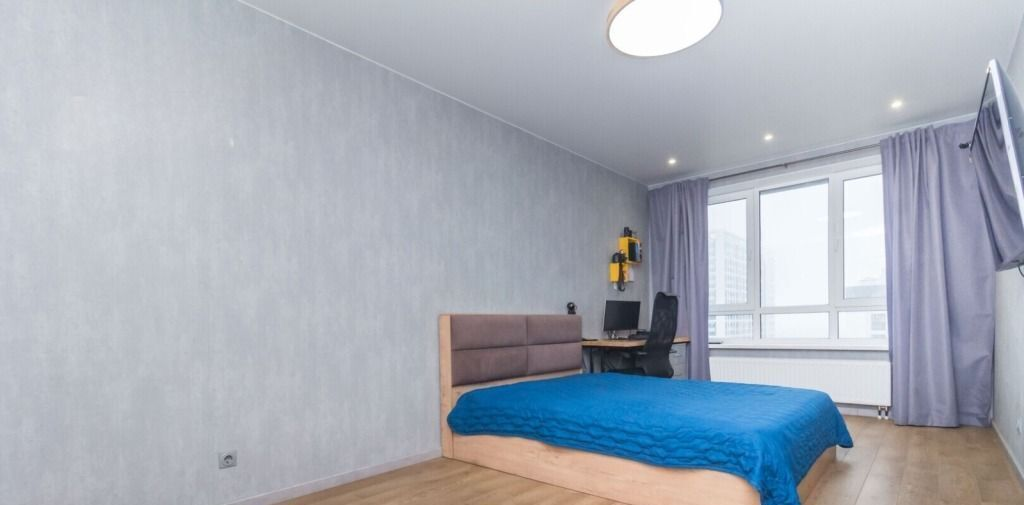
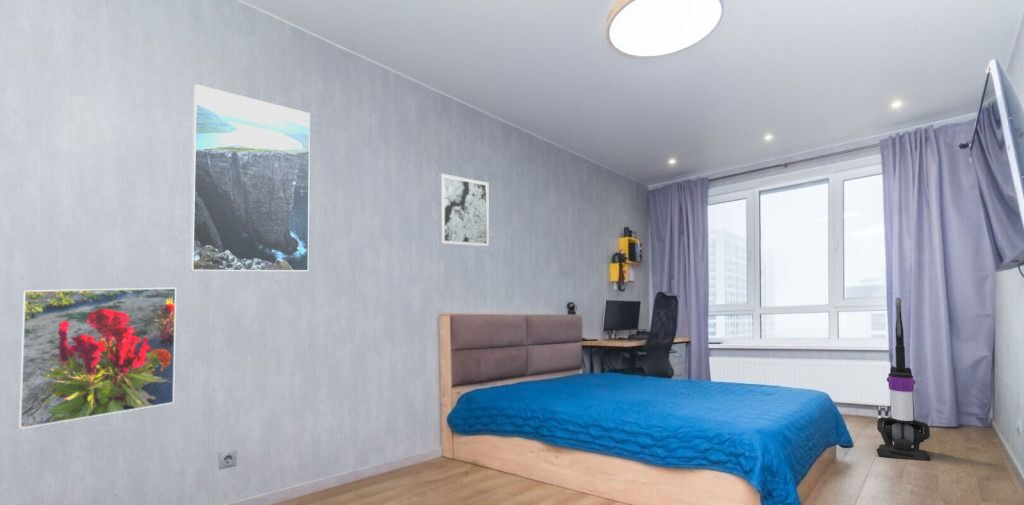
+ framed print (255, 185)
+ vacuum cleaner (900, 374)
+ wall art (464, 211)
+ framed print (104, 351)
